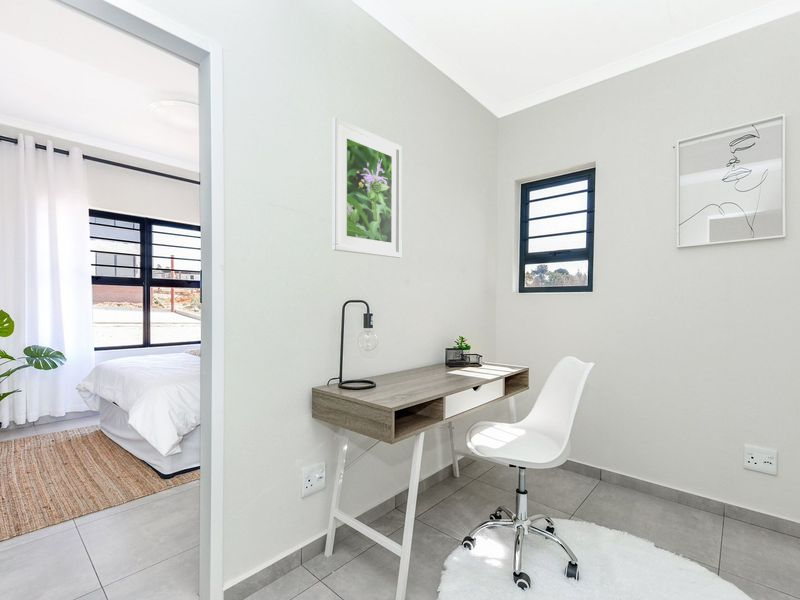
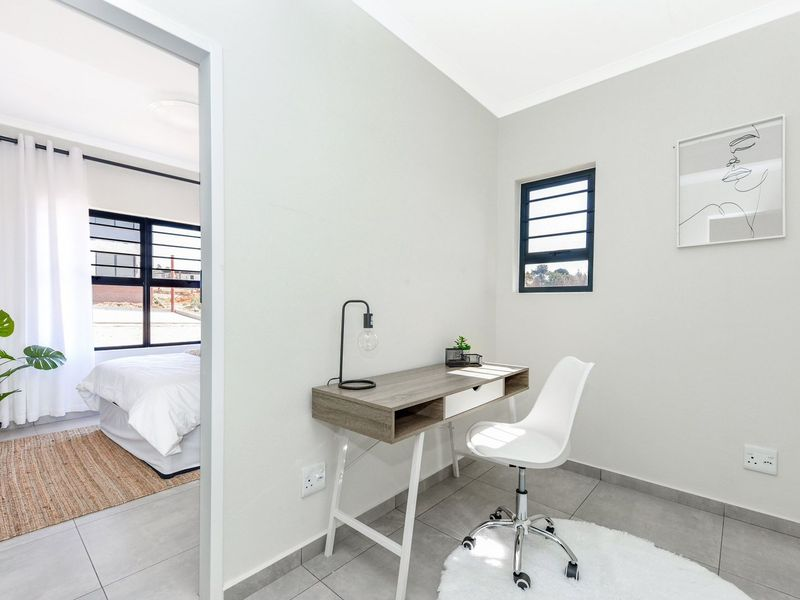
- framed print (369, 194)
